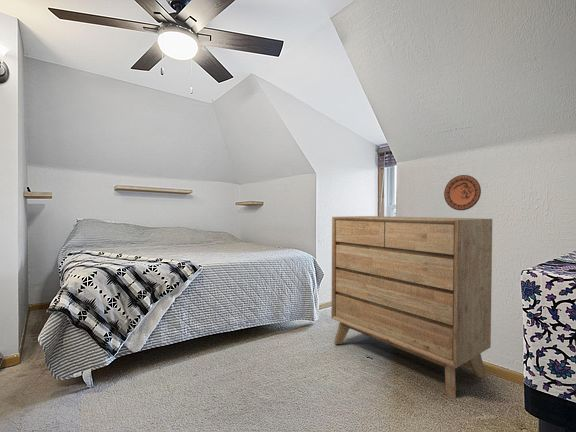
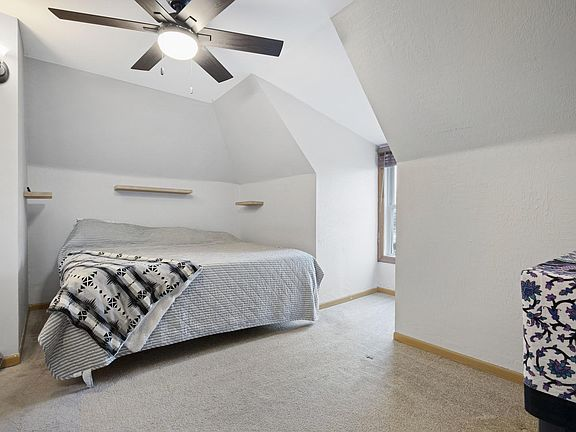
- decorative plate (462, 192)
- dresser (402, 288)
